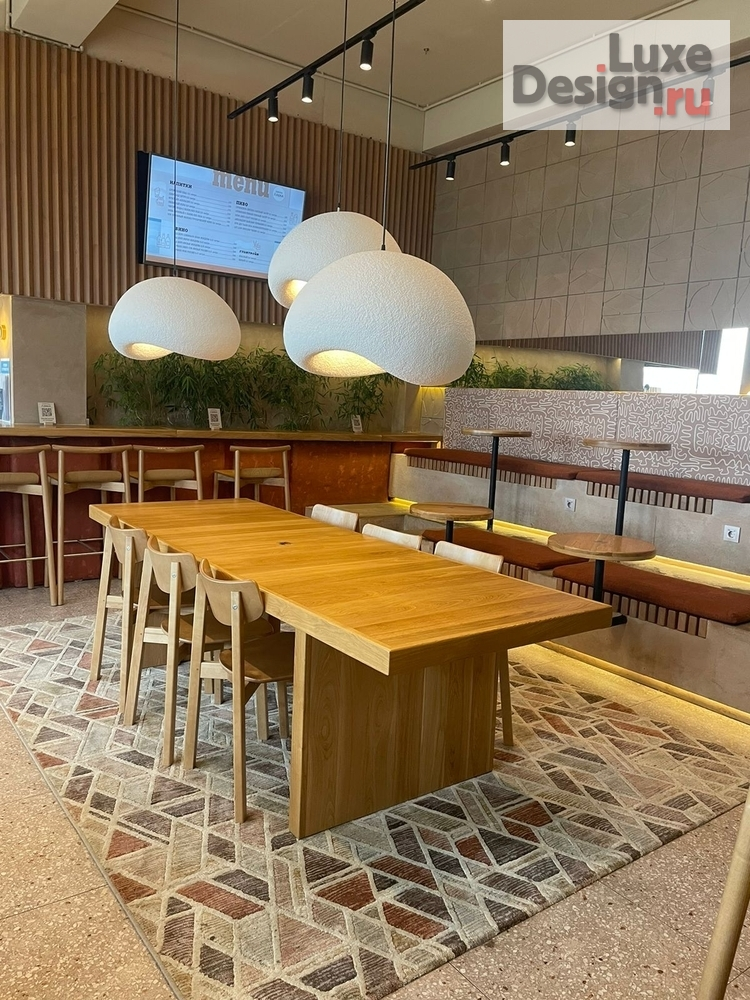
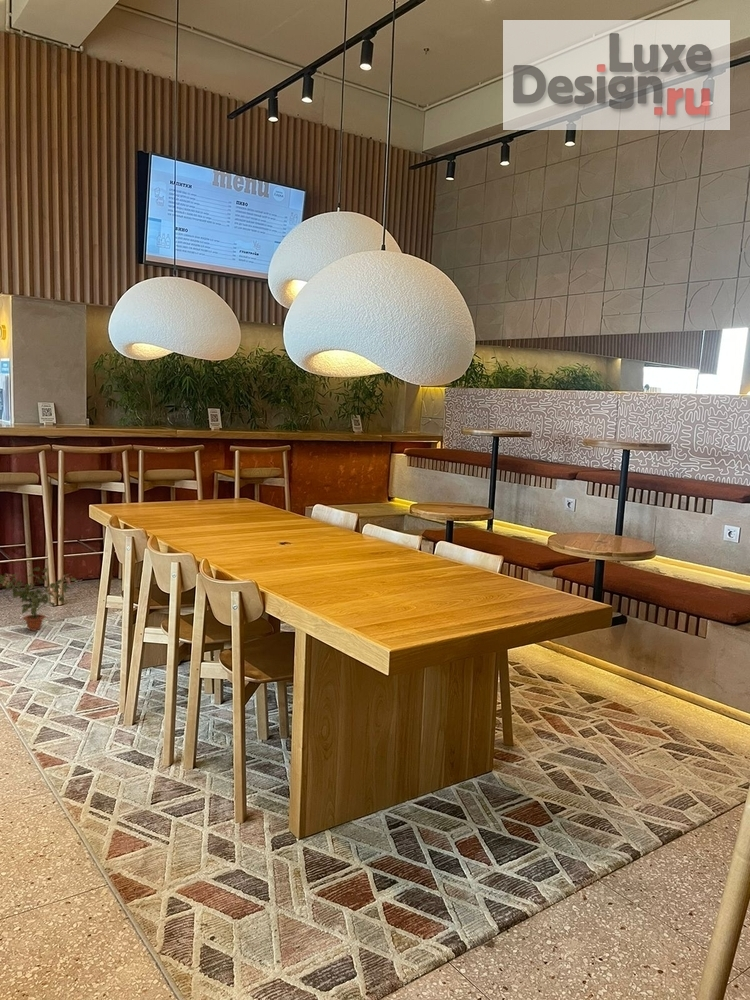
+ potted plant (34, 597)
